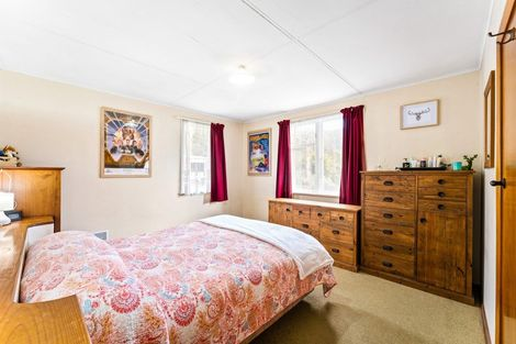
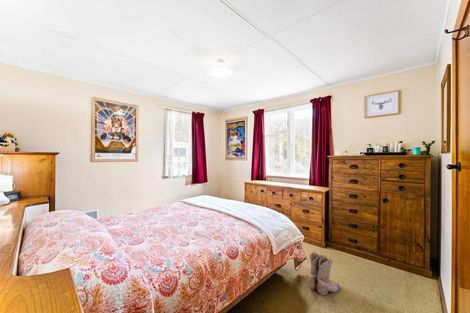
+ boots (324, 270)
